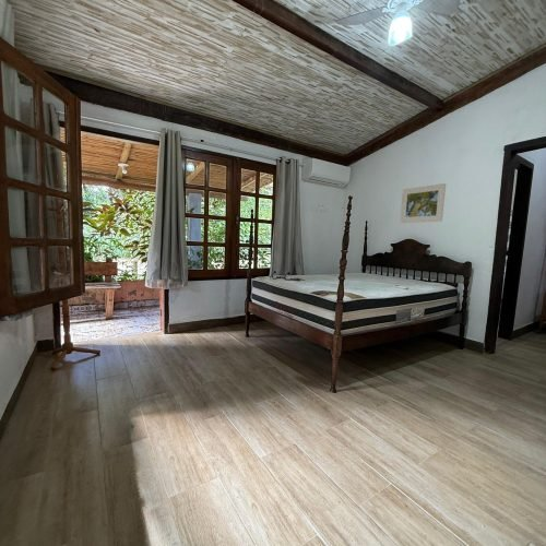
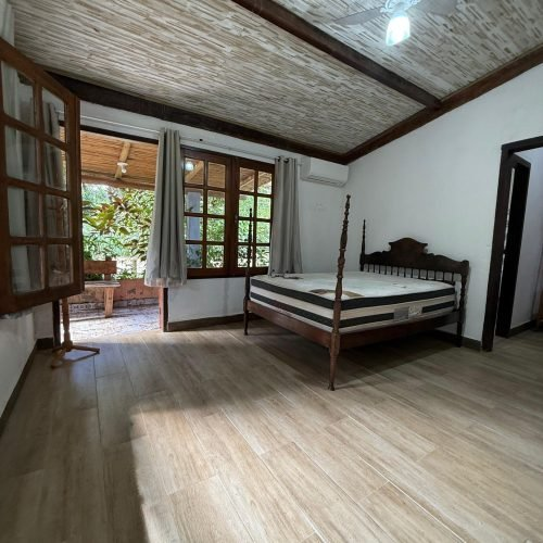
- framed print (420, 204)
